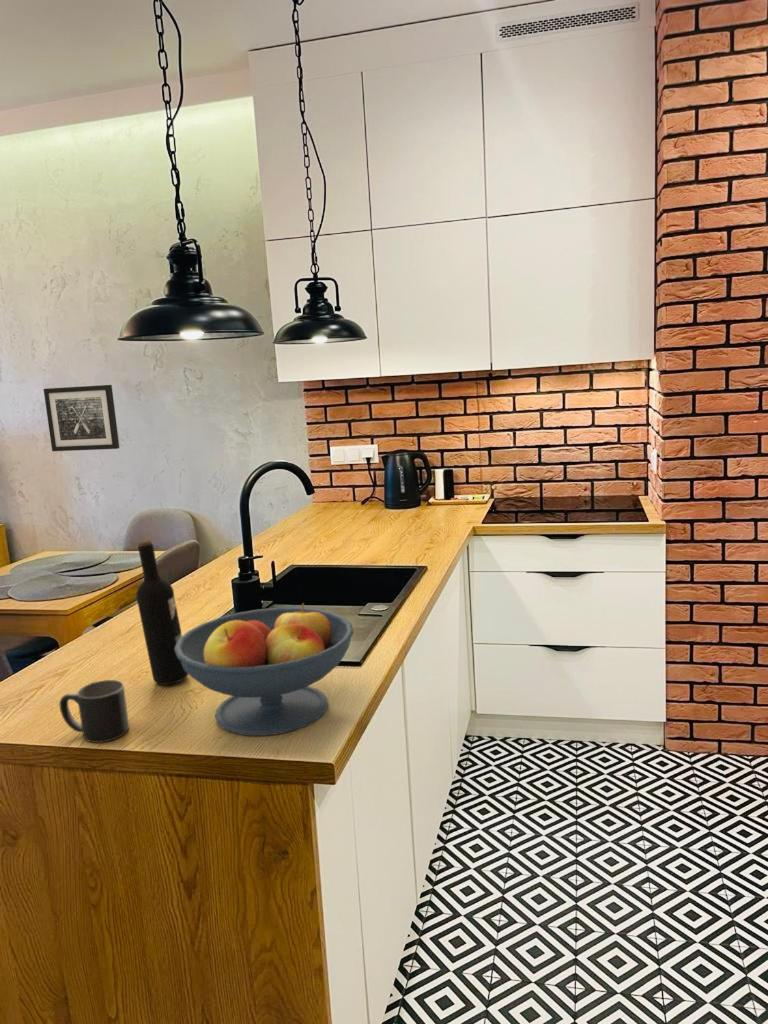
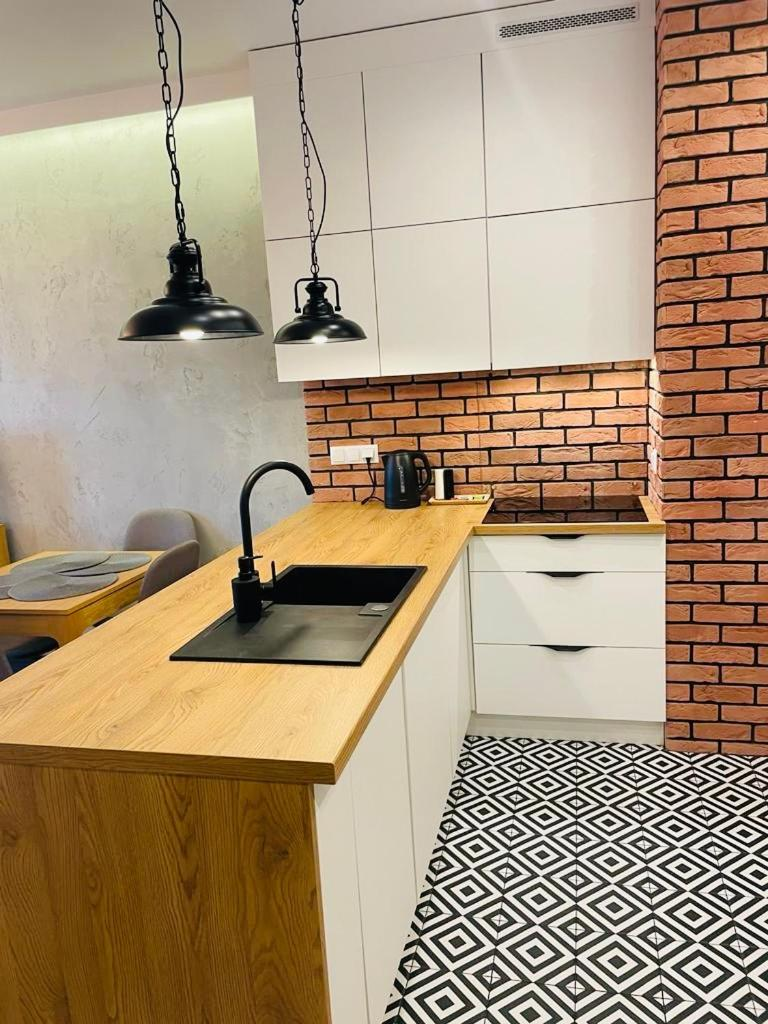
- wine bottle (160, 611)
- mug (93, 710)
- wall art (81, 418)
- fruit bowl (267, 659)
